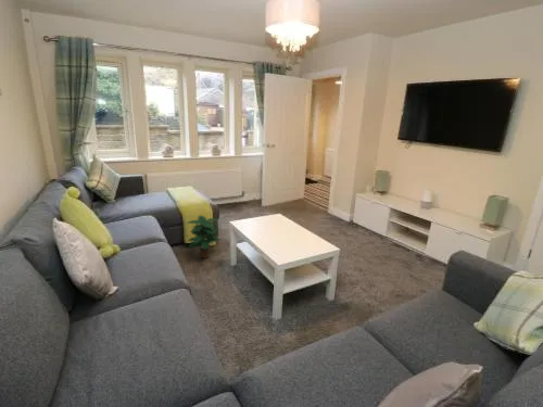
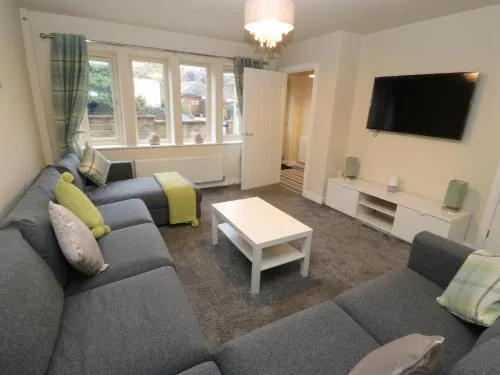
- potted plant (204, 238)
